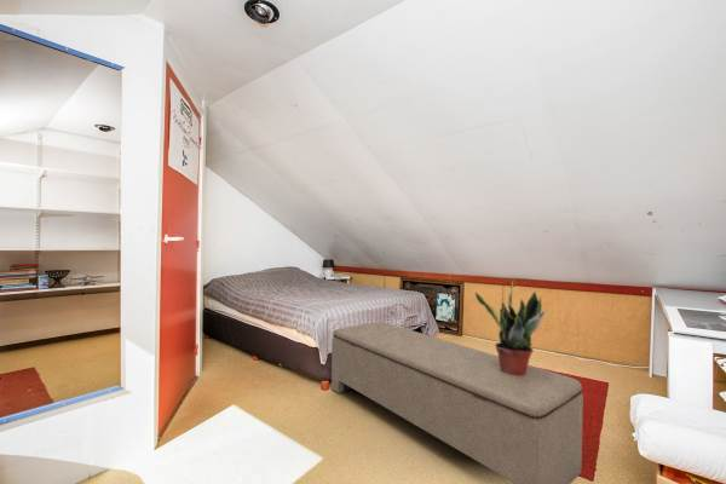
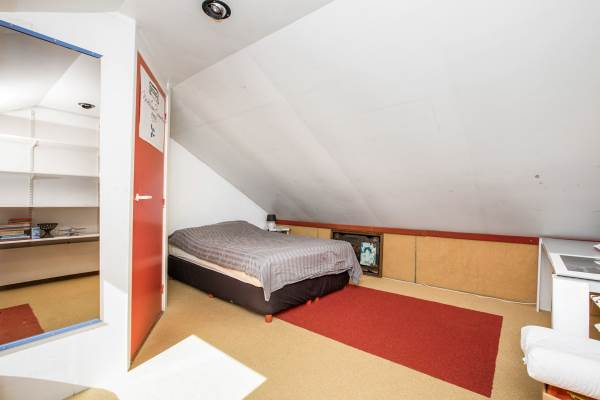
- bench (431, 385)
- potted plant (508, 324)
